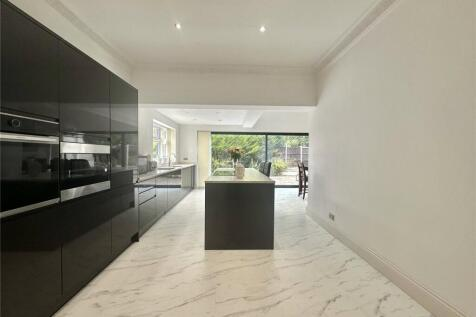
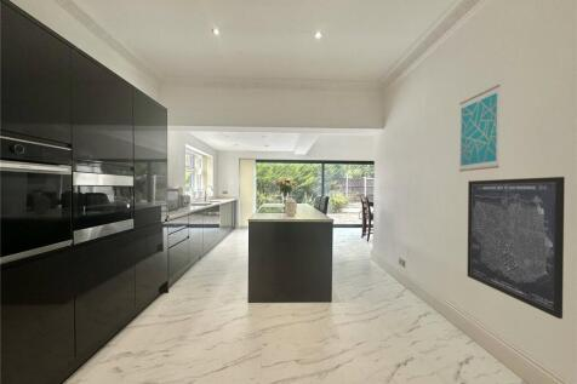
+ wall art (476, 132)
+ wall art (505, 236)
